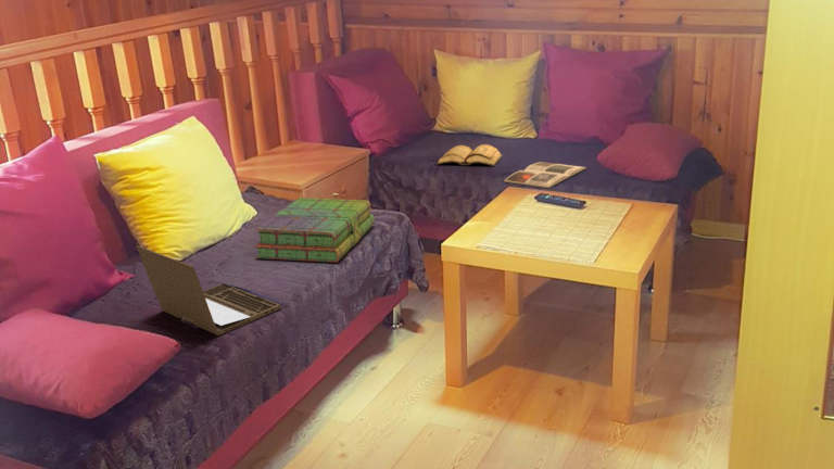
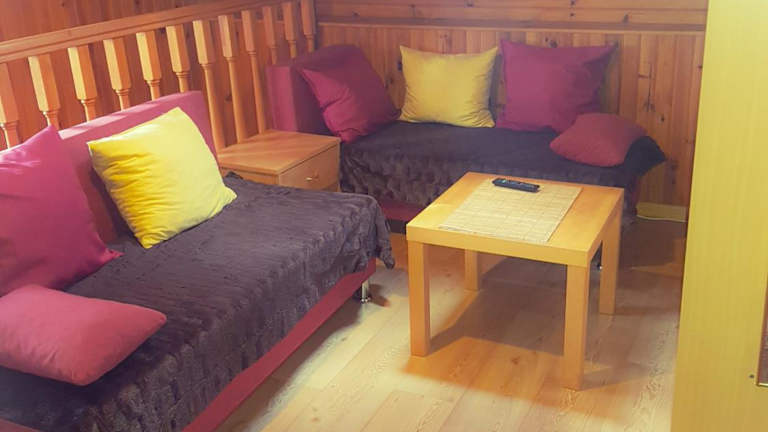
- diary (469, 154)
- laptop (214, 287)
- magazine (545, 173)
- stack of books (316, 227)
